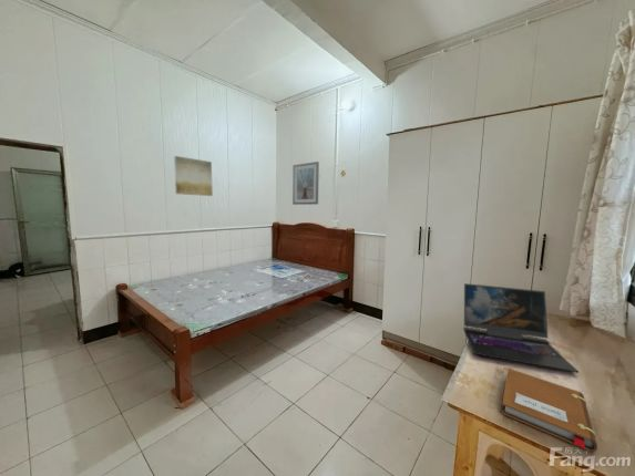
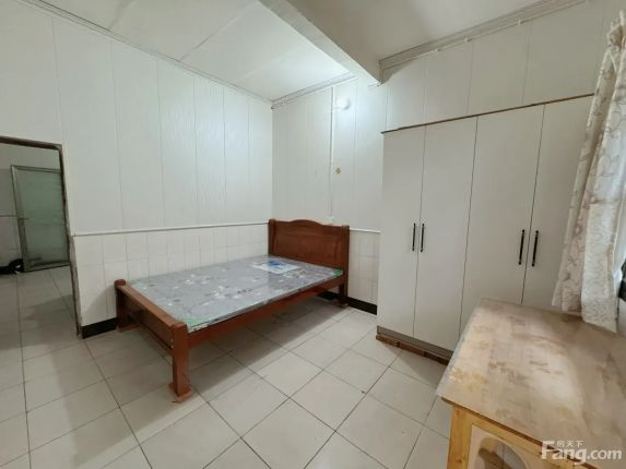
- notebook (544, 404)
- picture frame (305, 184)
- wall art (194, 177)
- laptop (511, 321)
